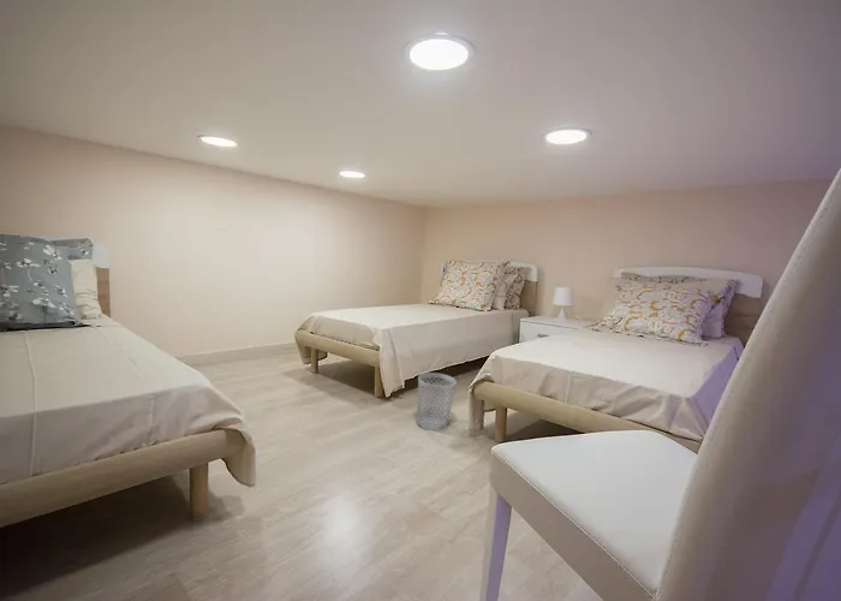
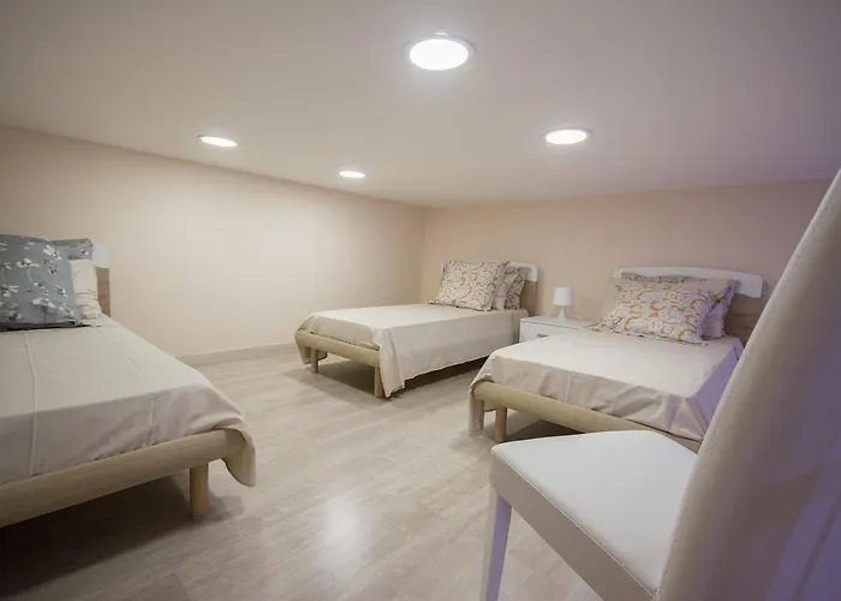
- wastebasket (434, 401)
